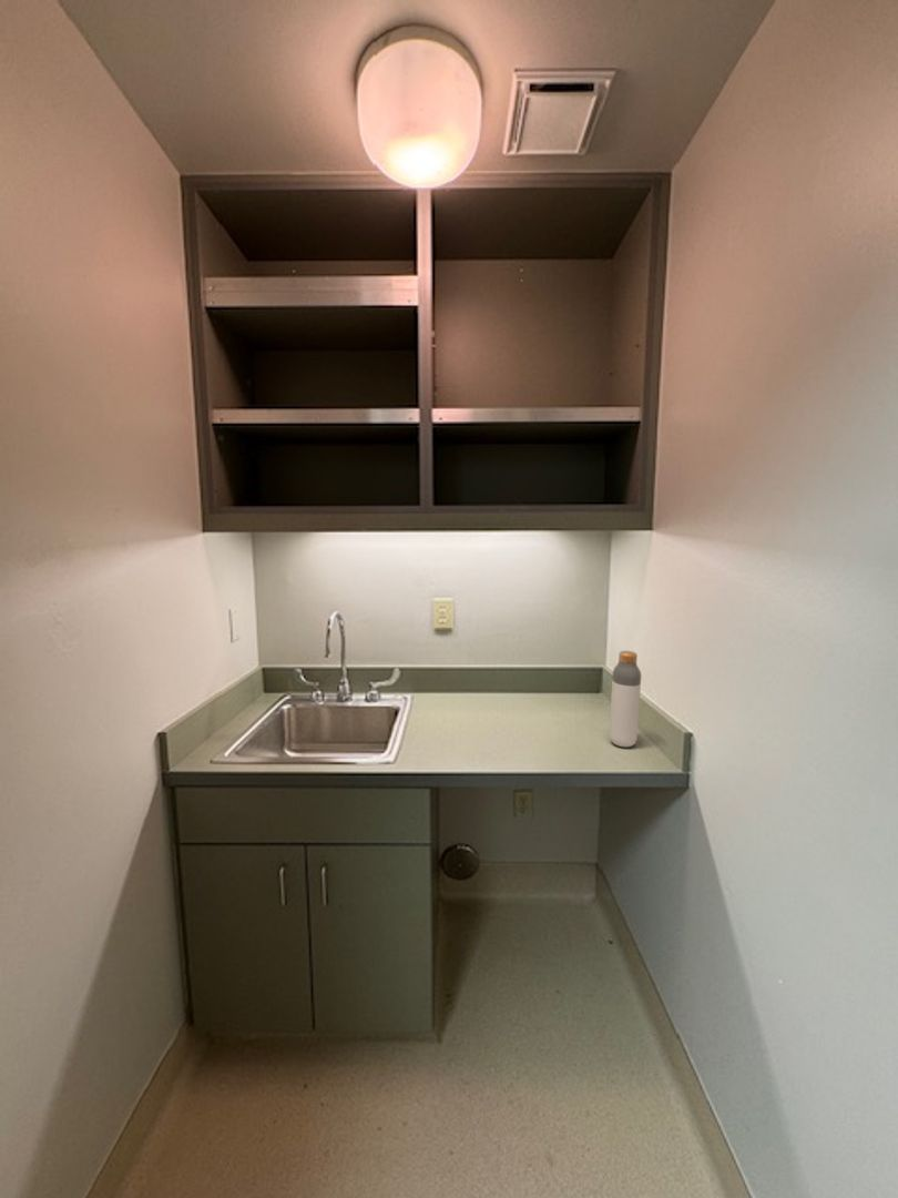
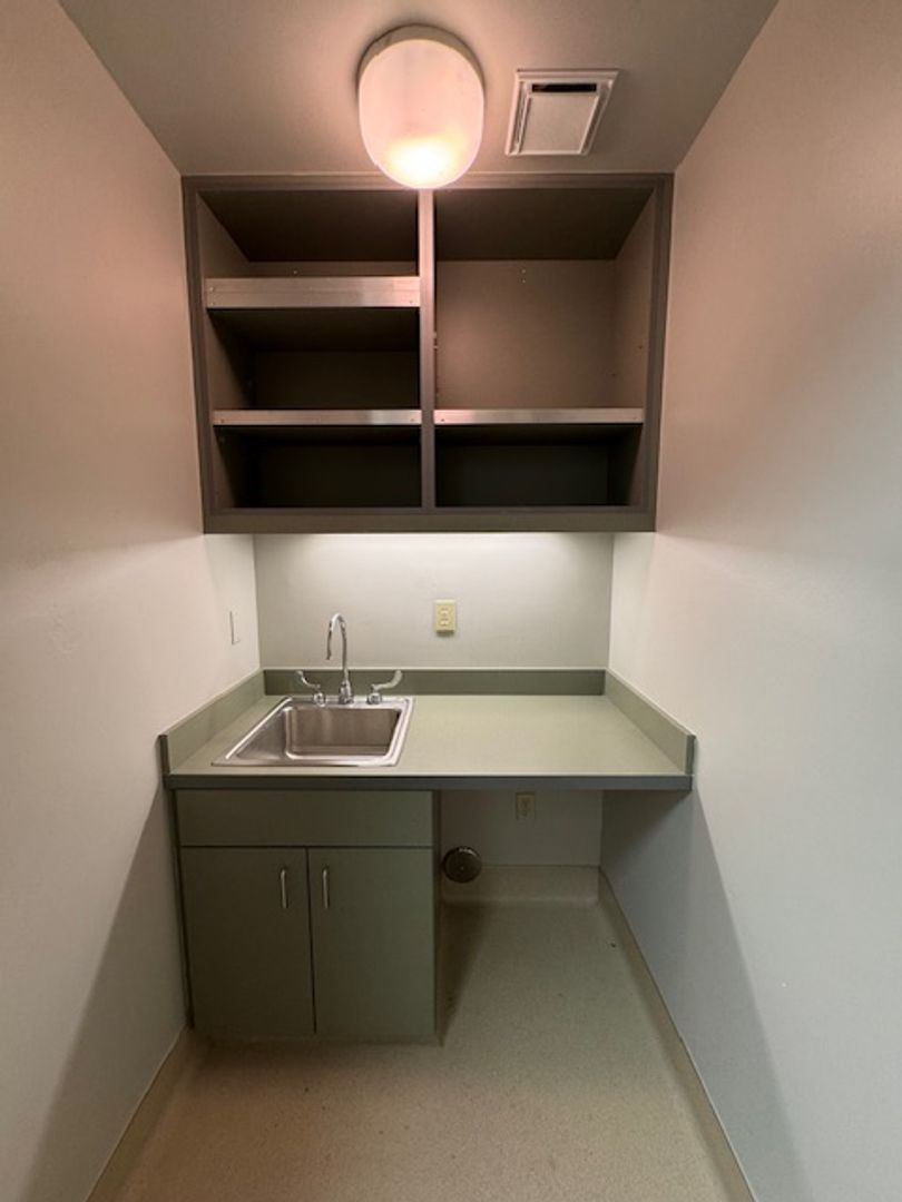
- bottle (625, 698)
